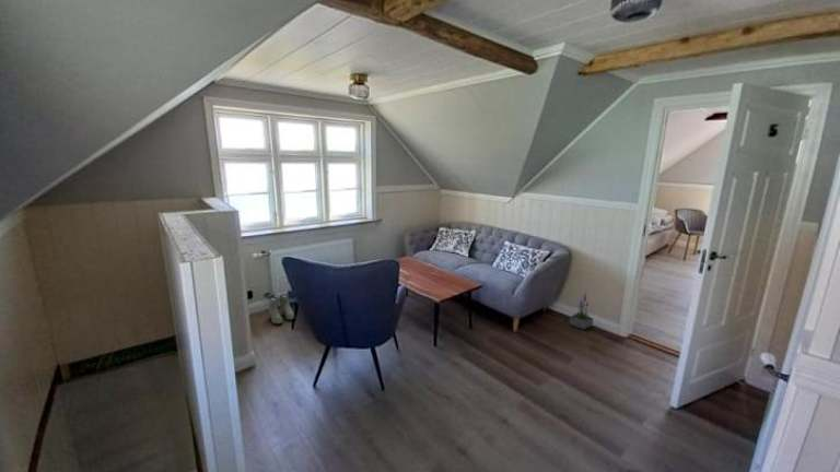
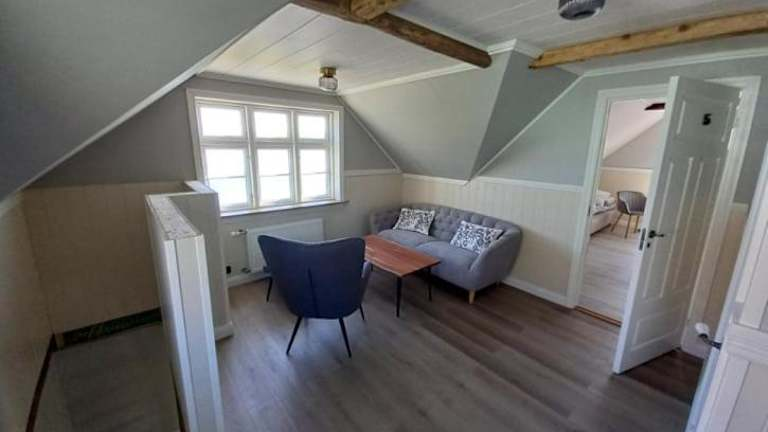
- boots (281, 307)
- potted plant (582, 308)
